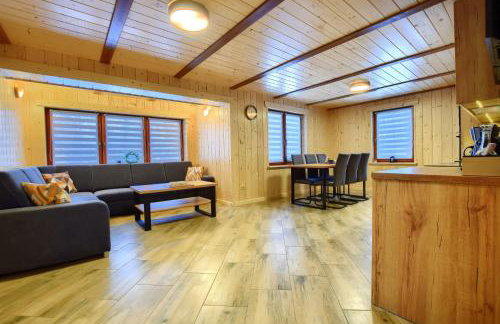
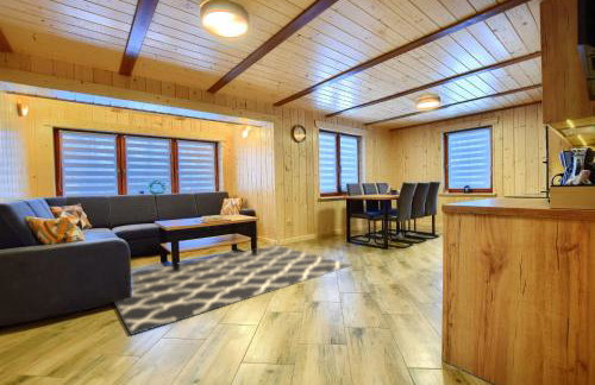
+ rug (234, 271)
